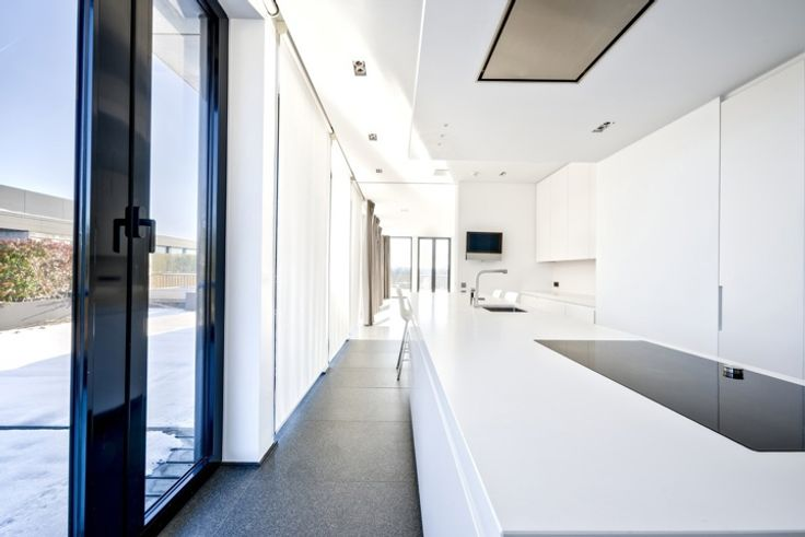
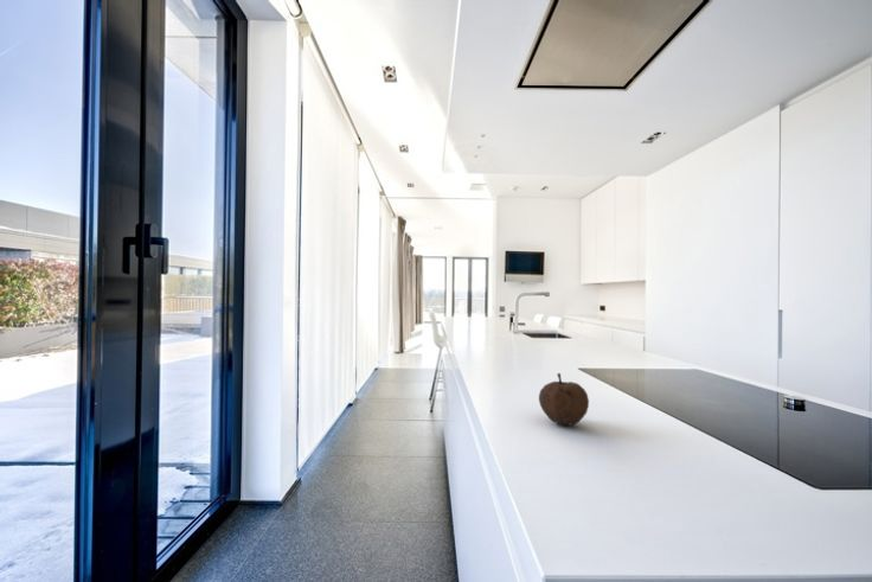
+ fruit (563, 397)
